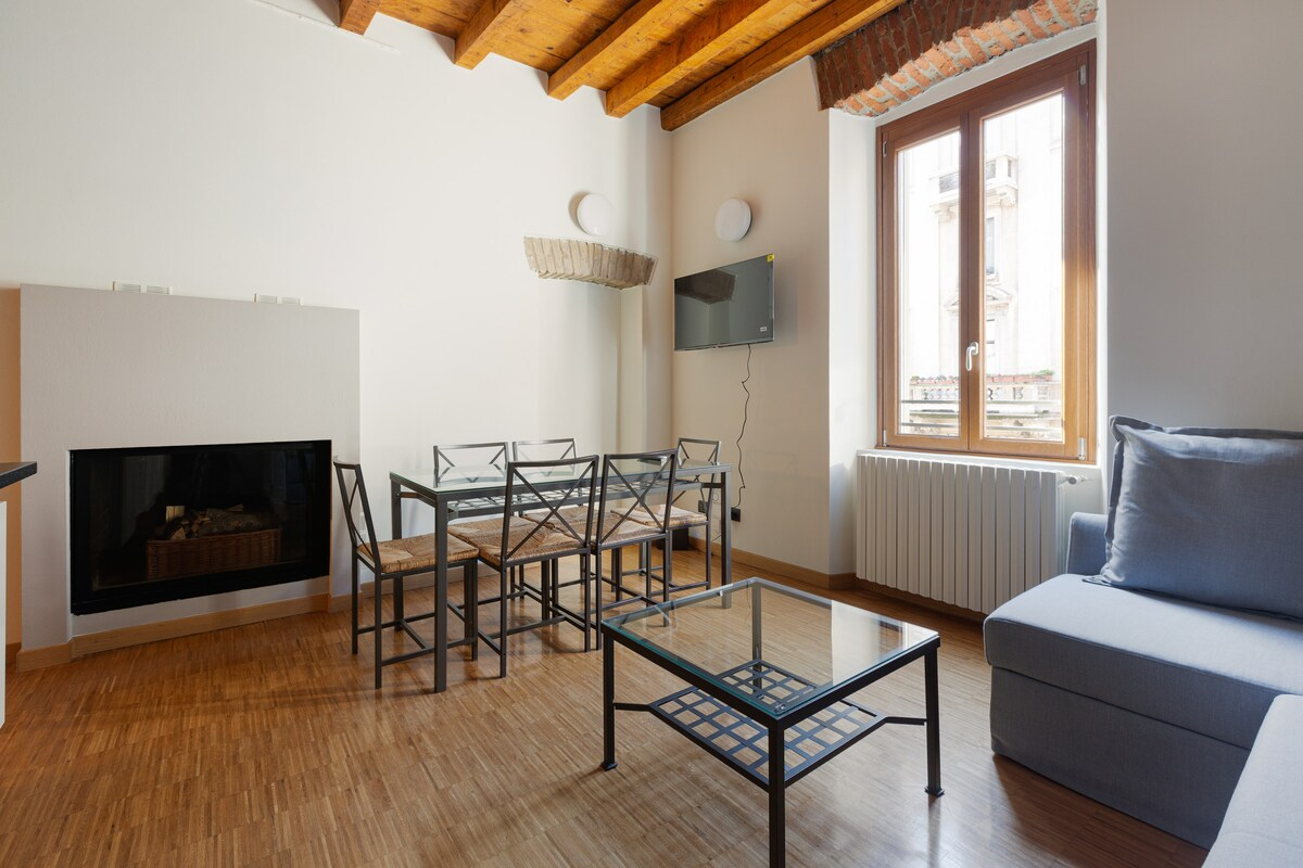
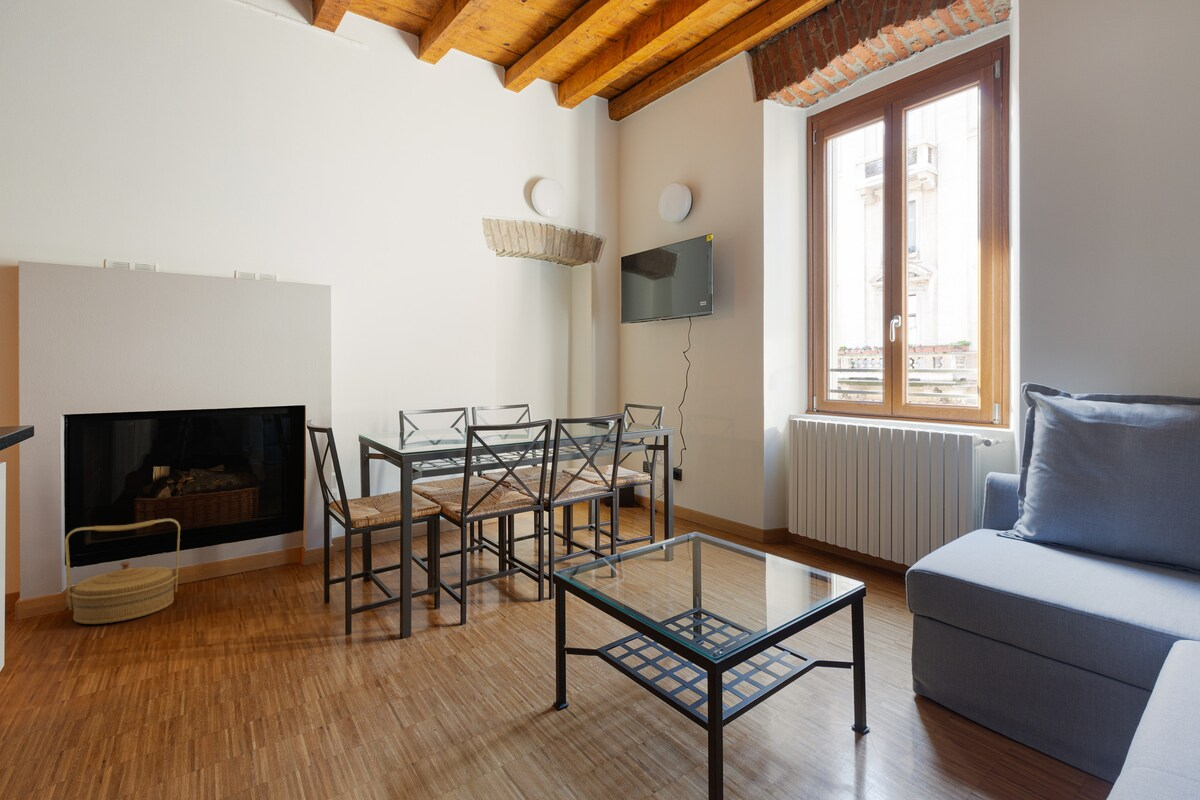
+ woven basket (125, 566)
